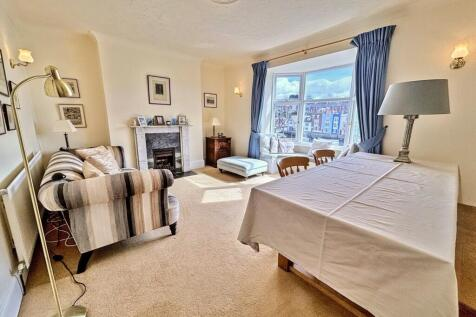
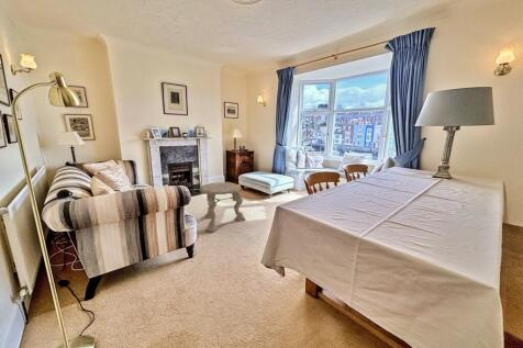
+ side table (215, 204)
